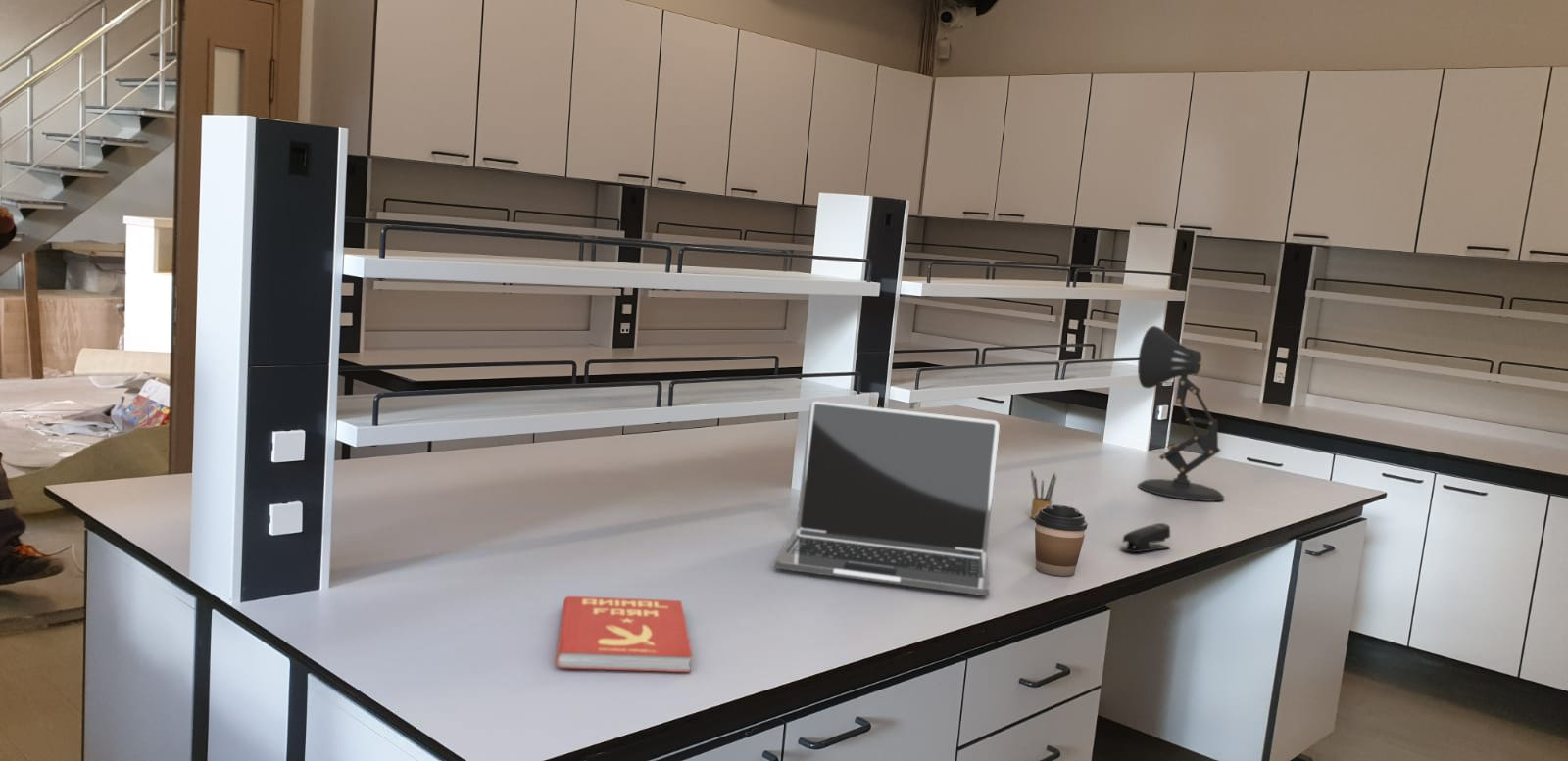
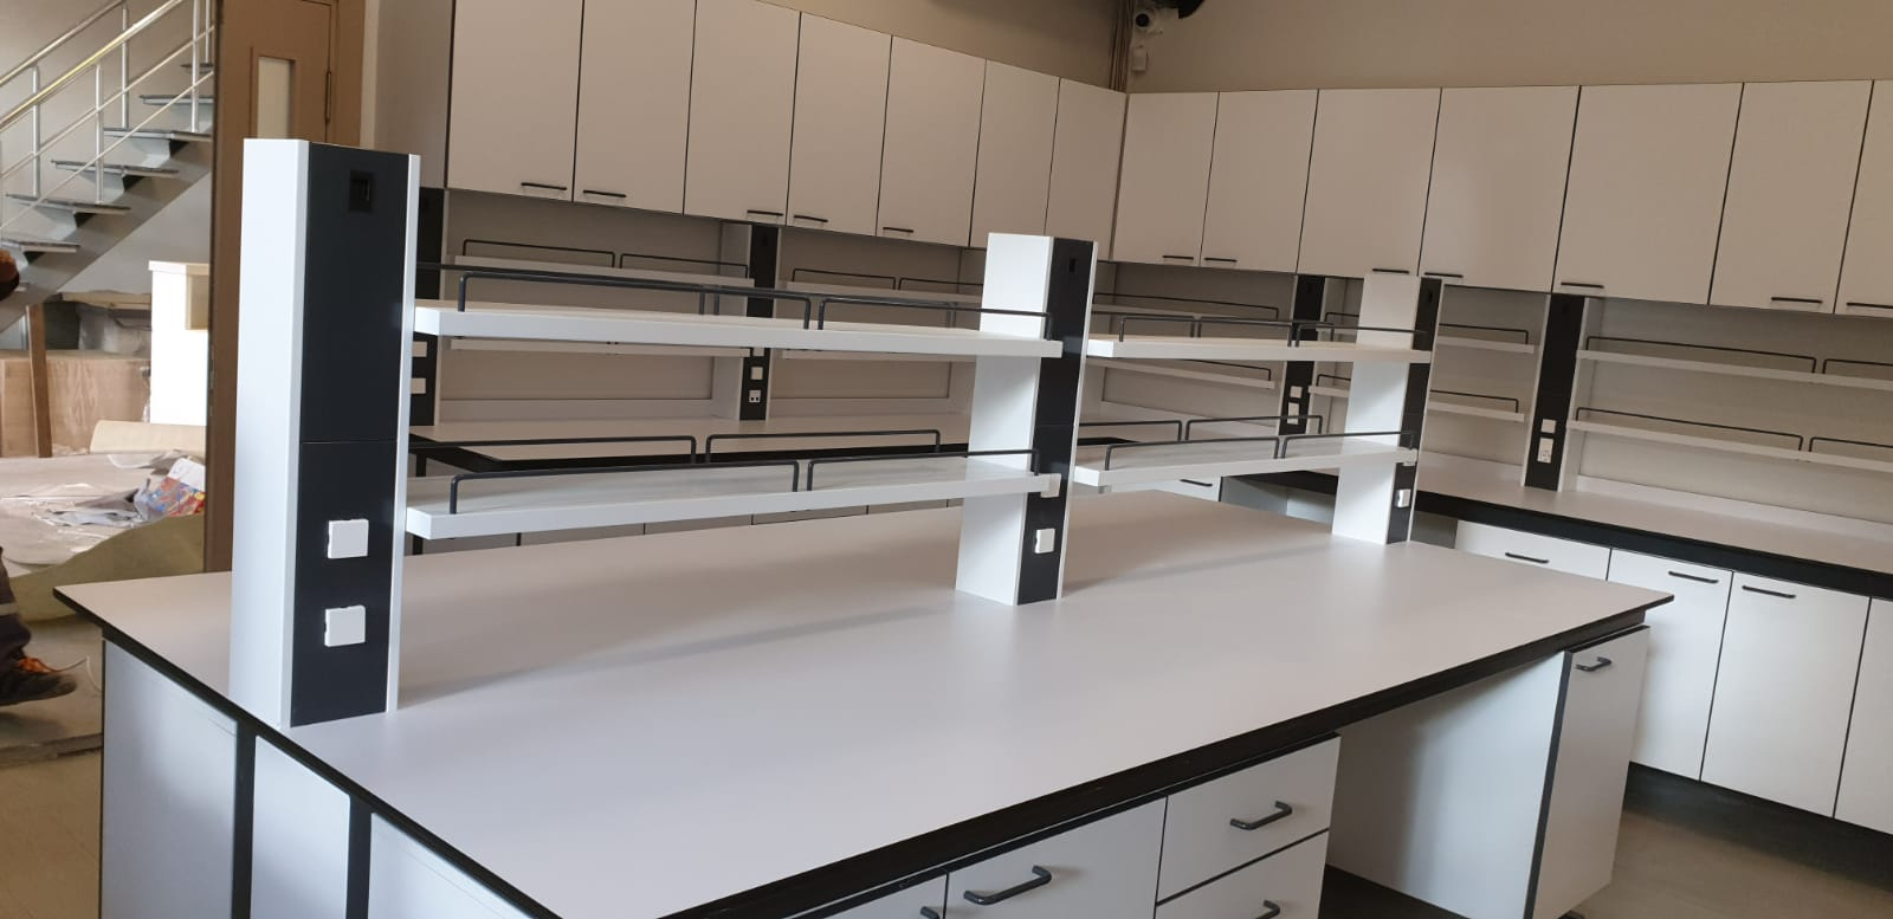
- stapler (1147, 537)
- book (623, 631)
- pencil box (1042, 495)
- desk lamp (1187, 411)
- laptop (892, 491)
- coffee cup (1058, 537)
